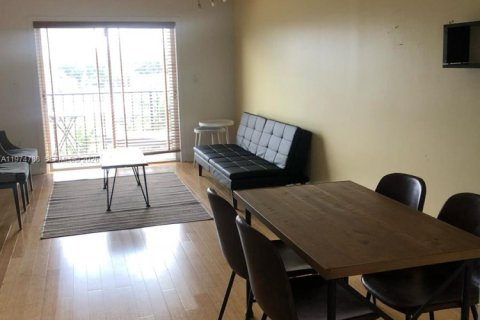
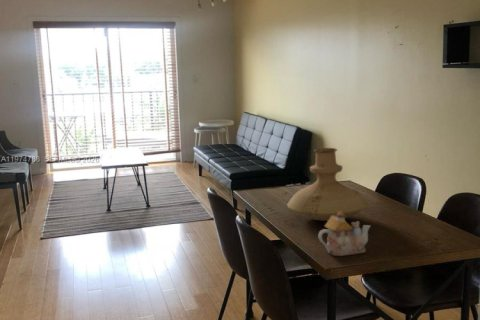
+ vase (327, 184)
+ teapot (344, 230)
